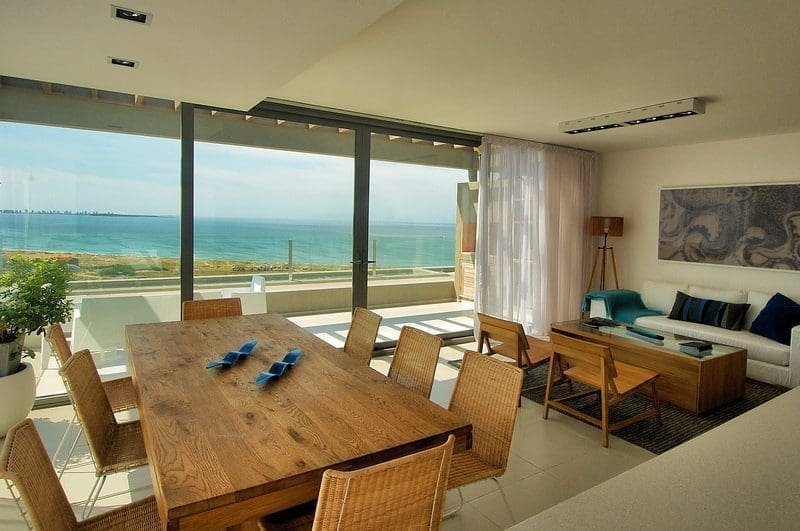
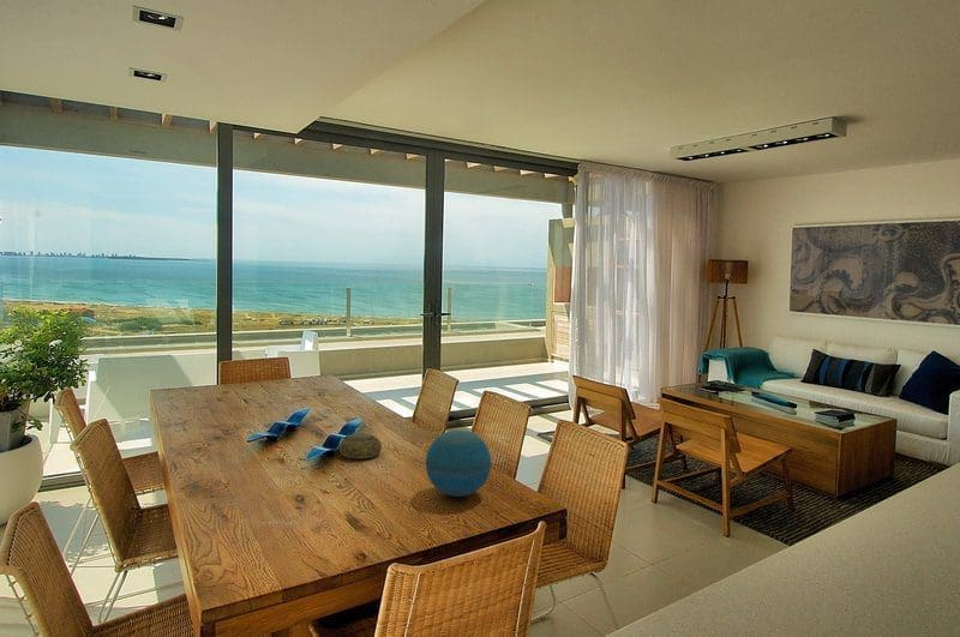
+ bowl (360, 444)
+ decorative orb (458, 462)
